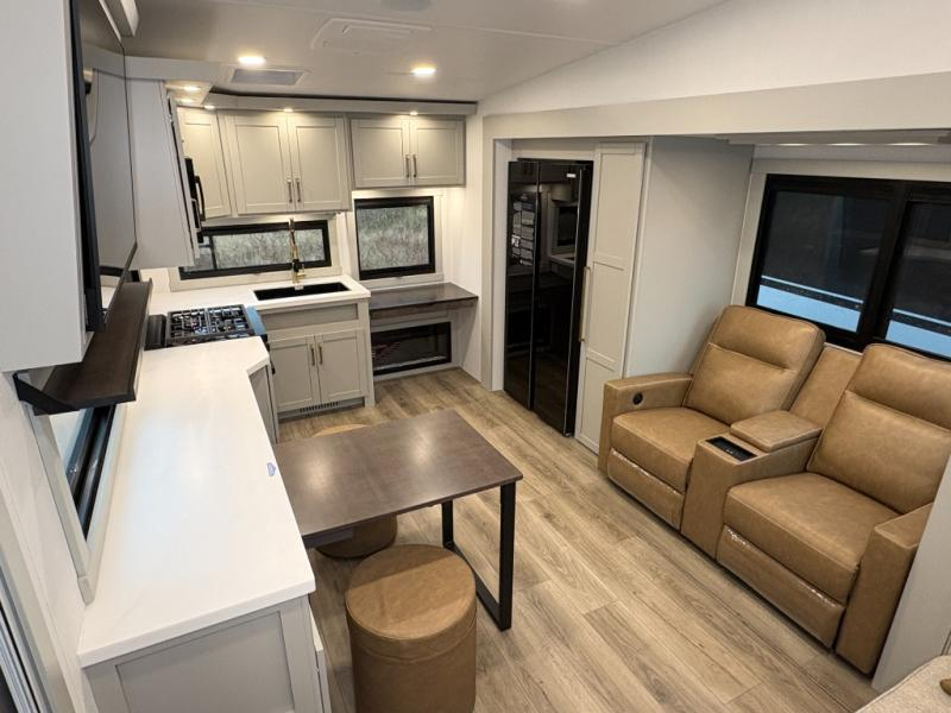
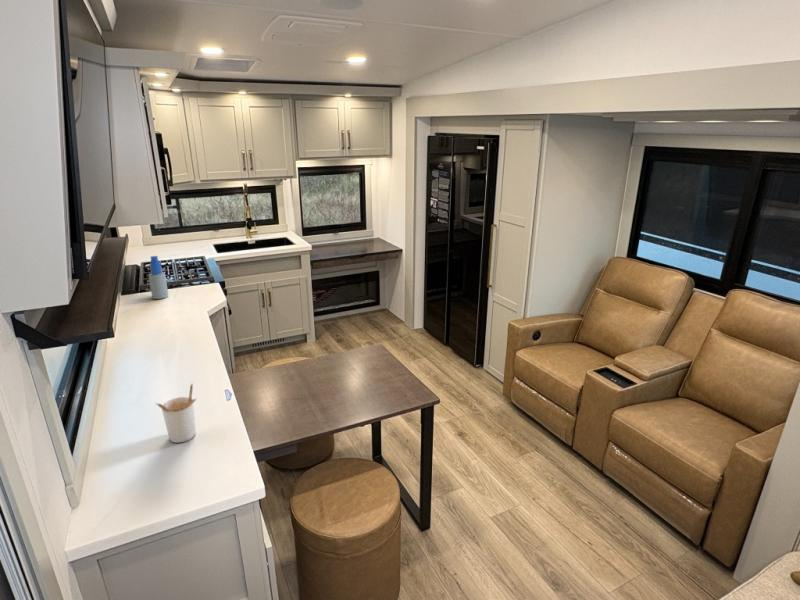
+ spray bottle (157, 276)
+ utensil holder (181, 415)
